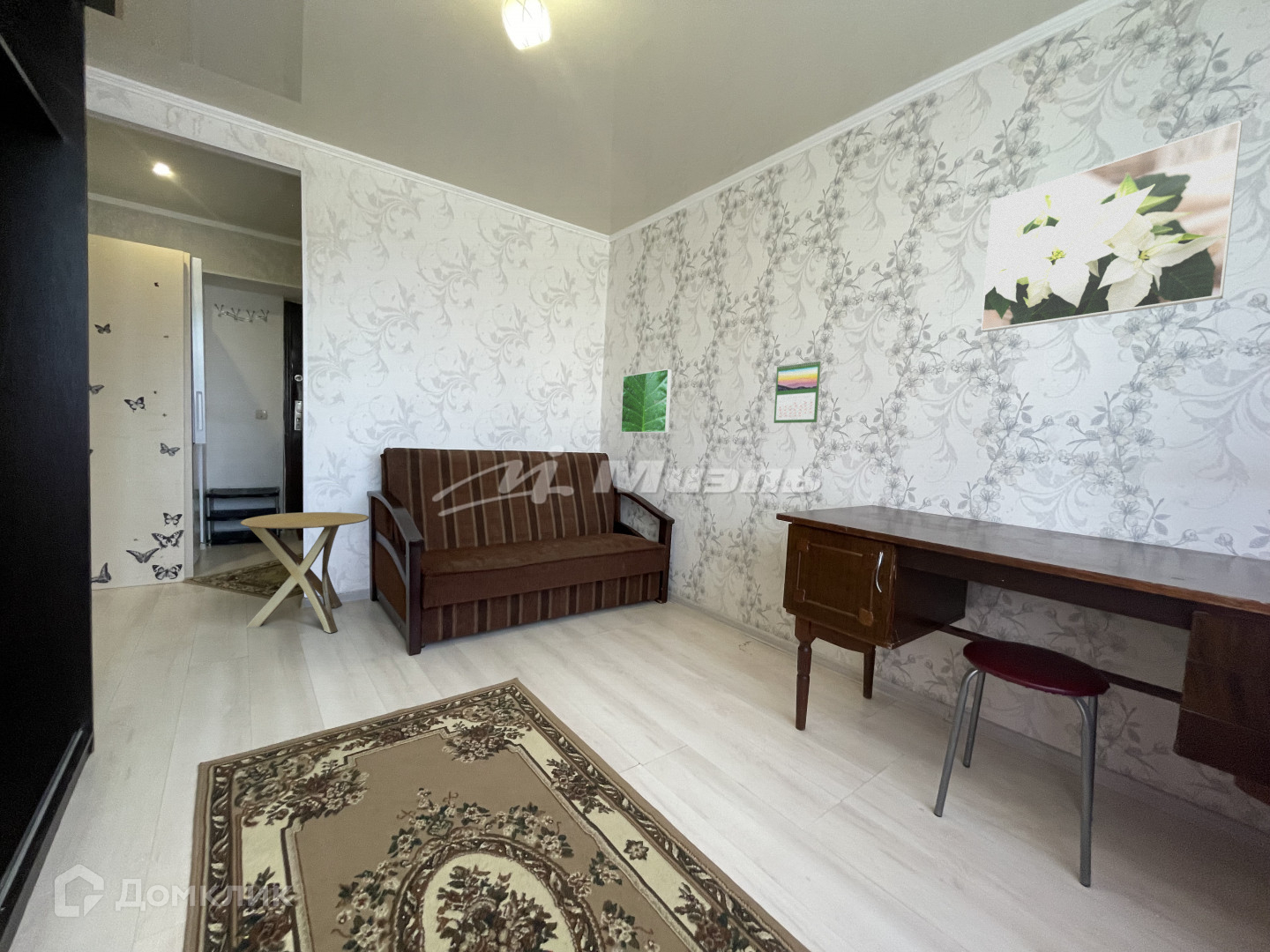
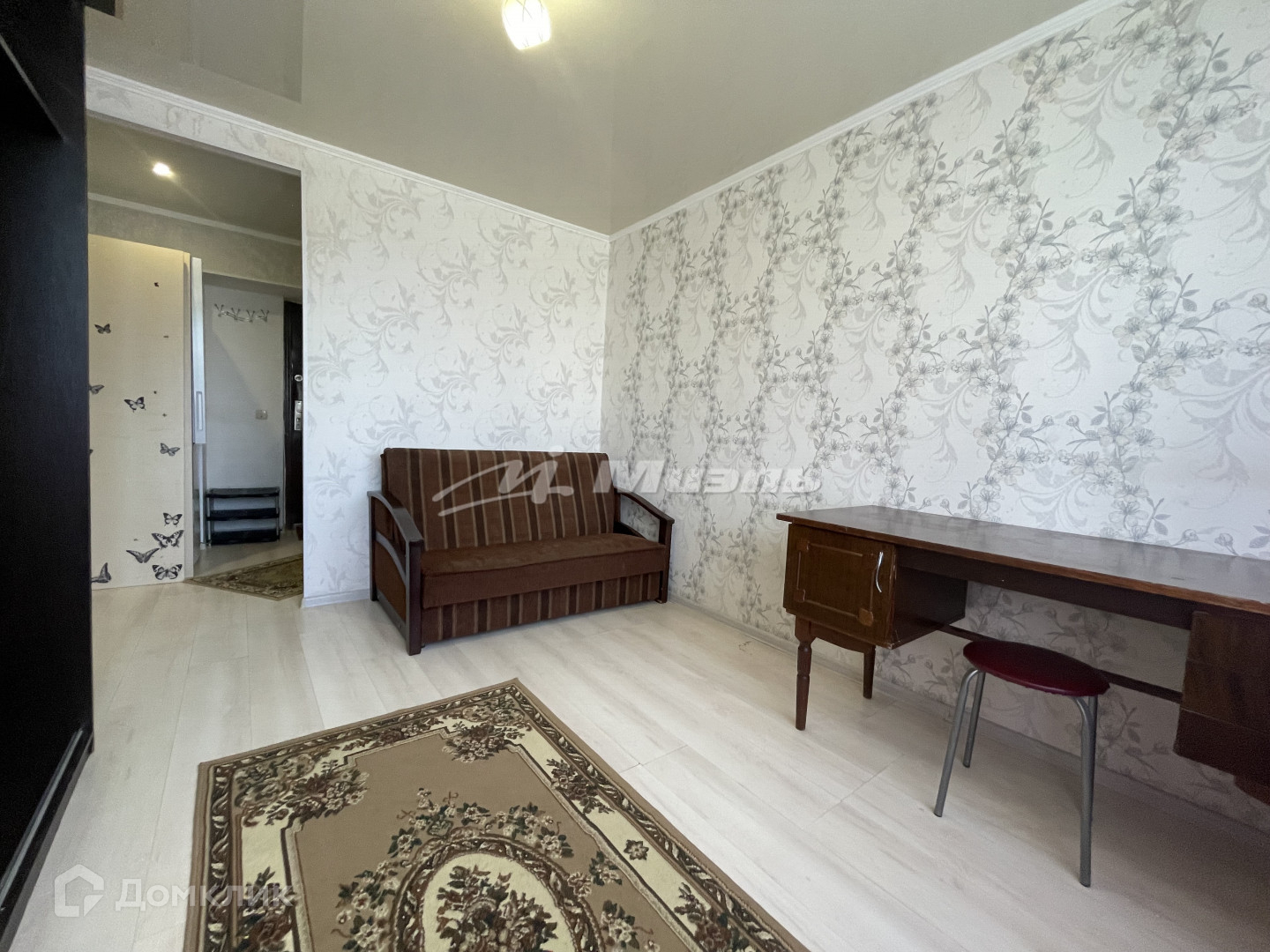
- calendar (796, 391)
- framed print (1092, 242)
- side table (309, 569)
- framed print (645, 403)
